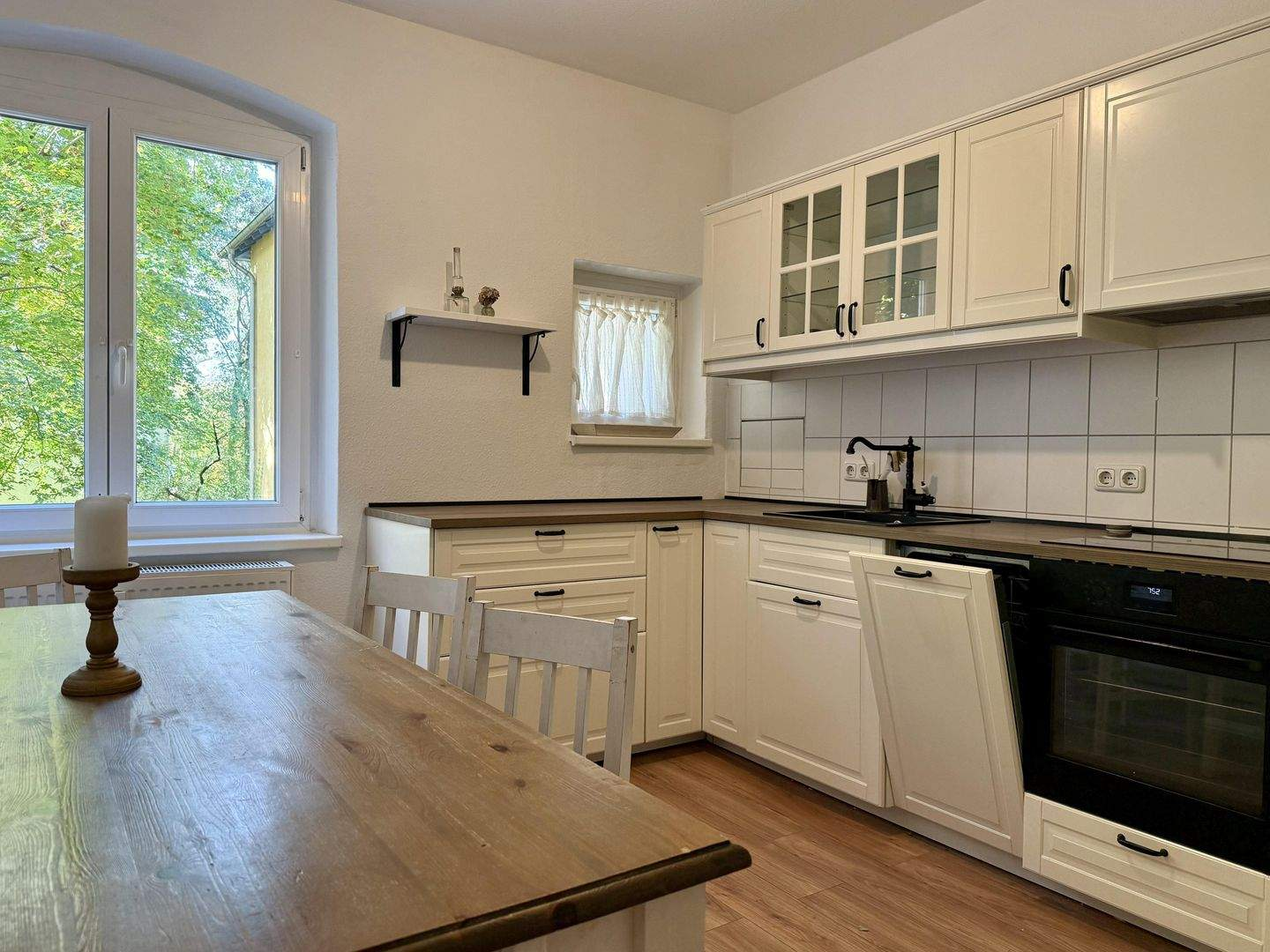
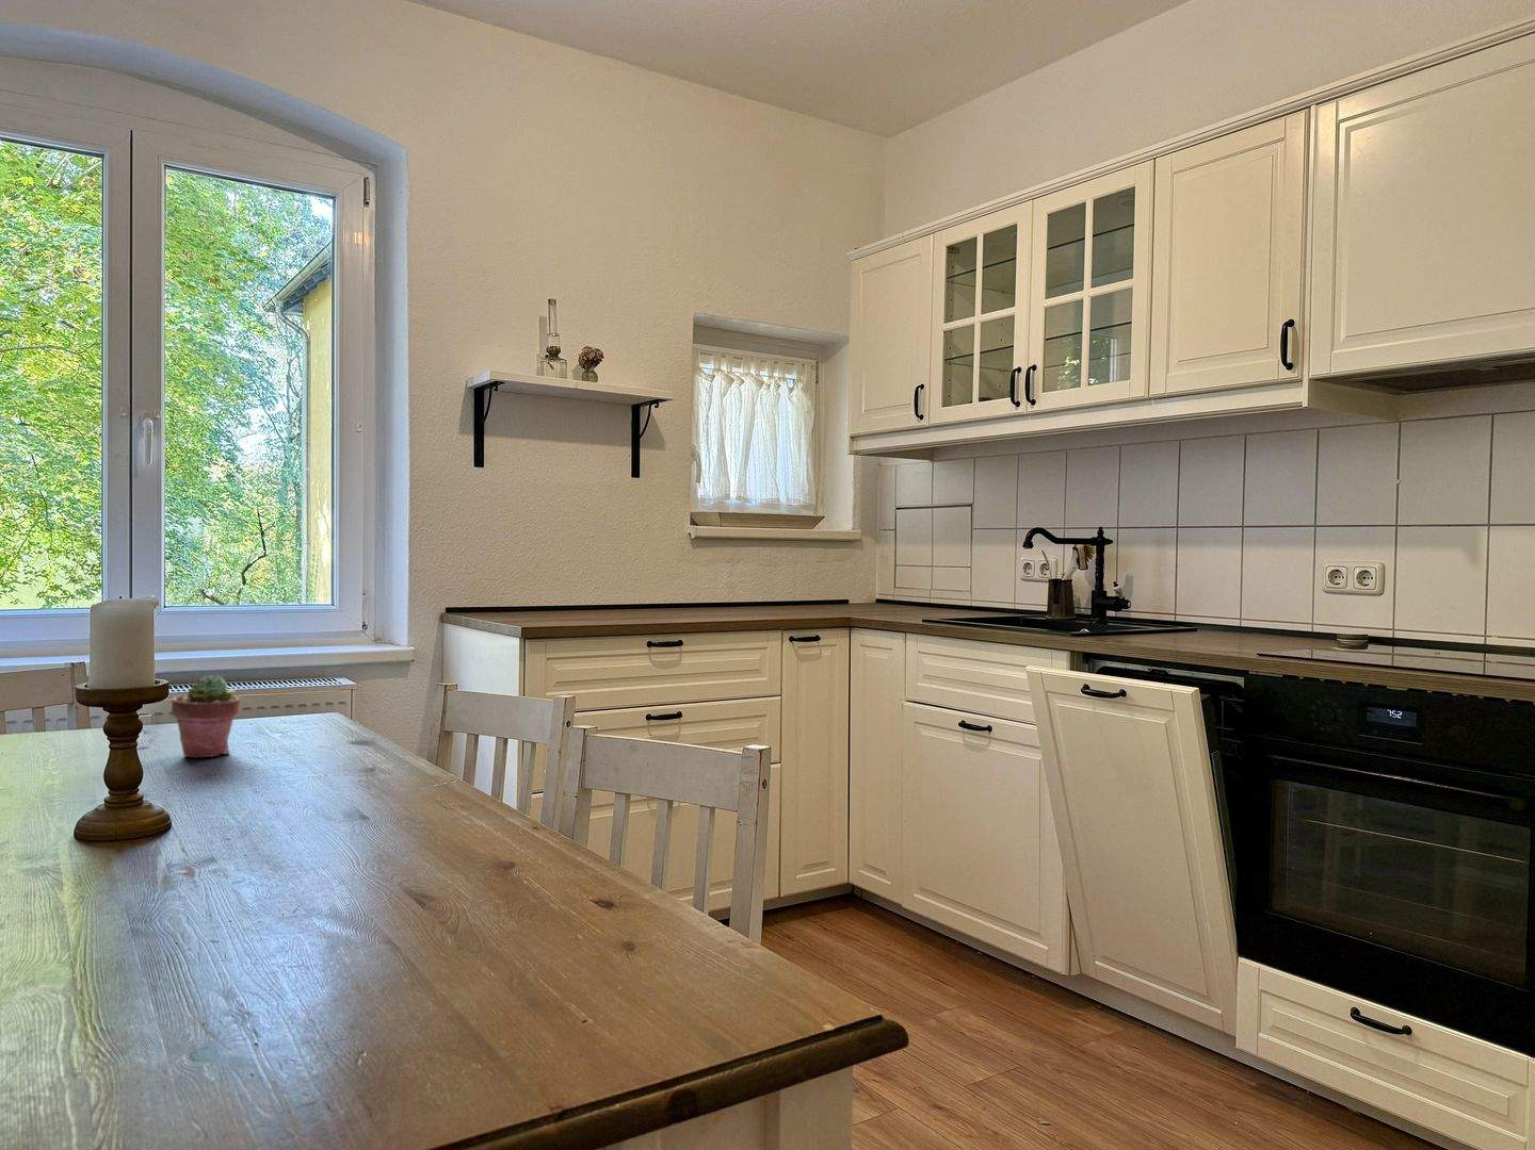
+ potted succulent (205, 714)
